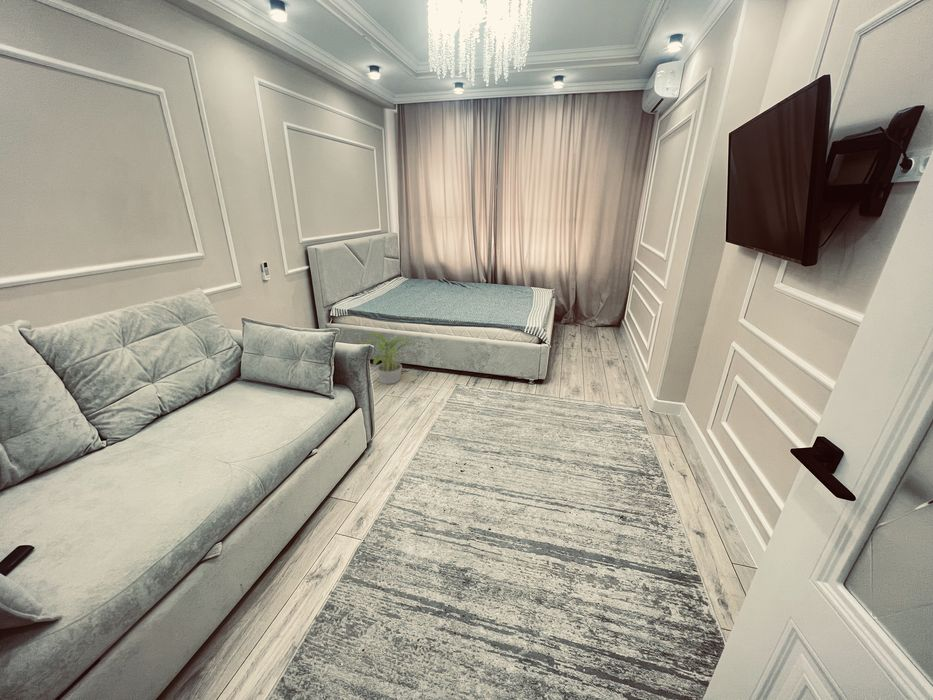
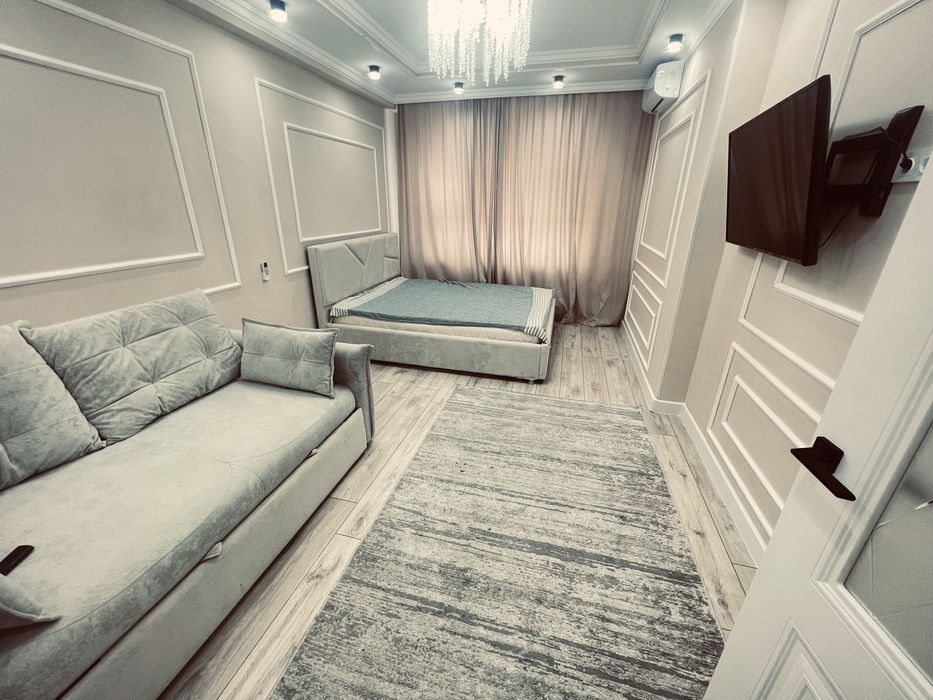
- potted plant (389, 358)
